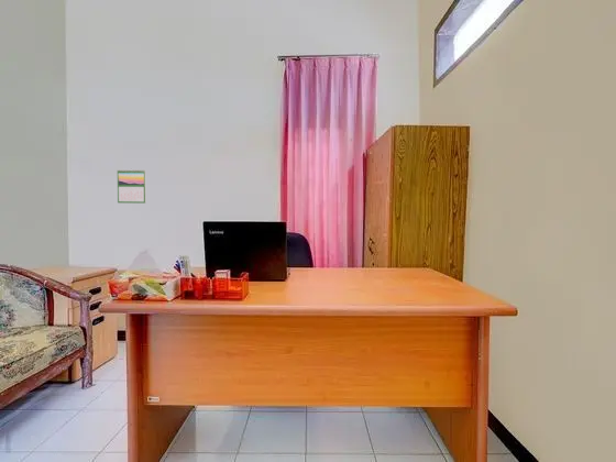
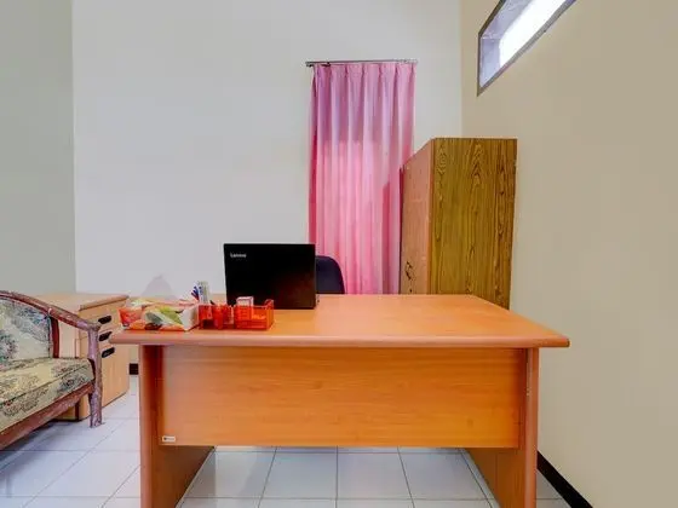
- calendar (131, 186)
